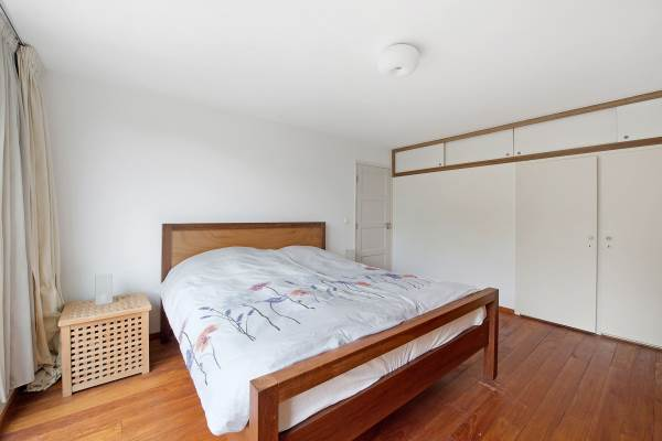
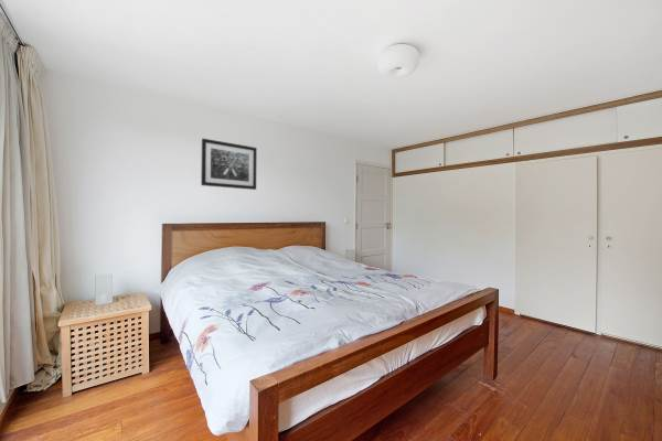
+ wall art (229, 165)
